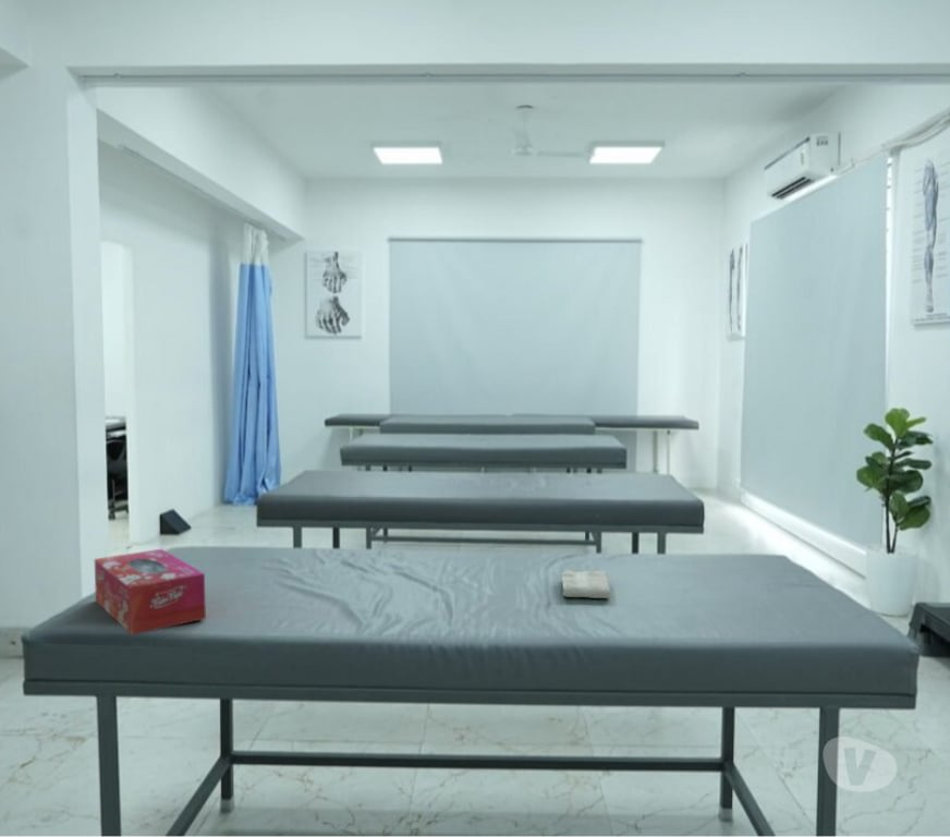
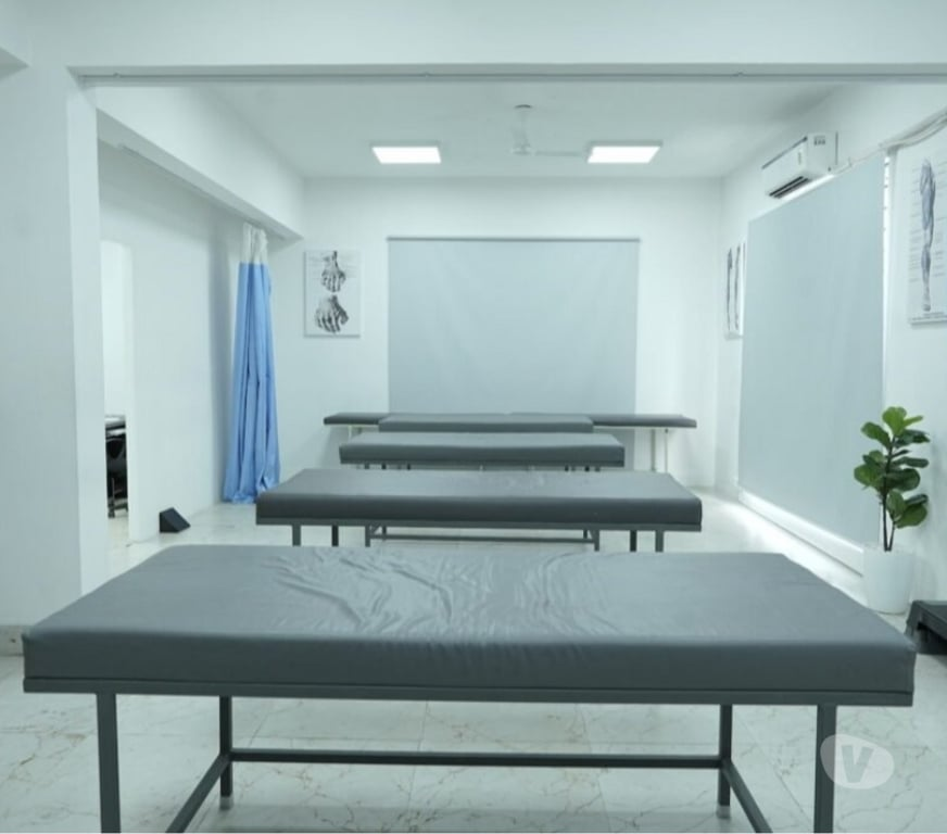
- tissue box (147, 587)
- washcloth (585, 582)
